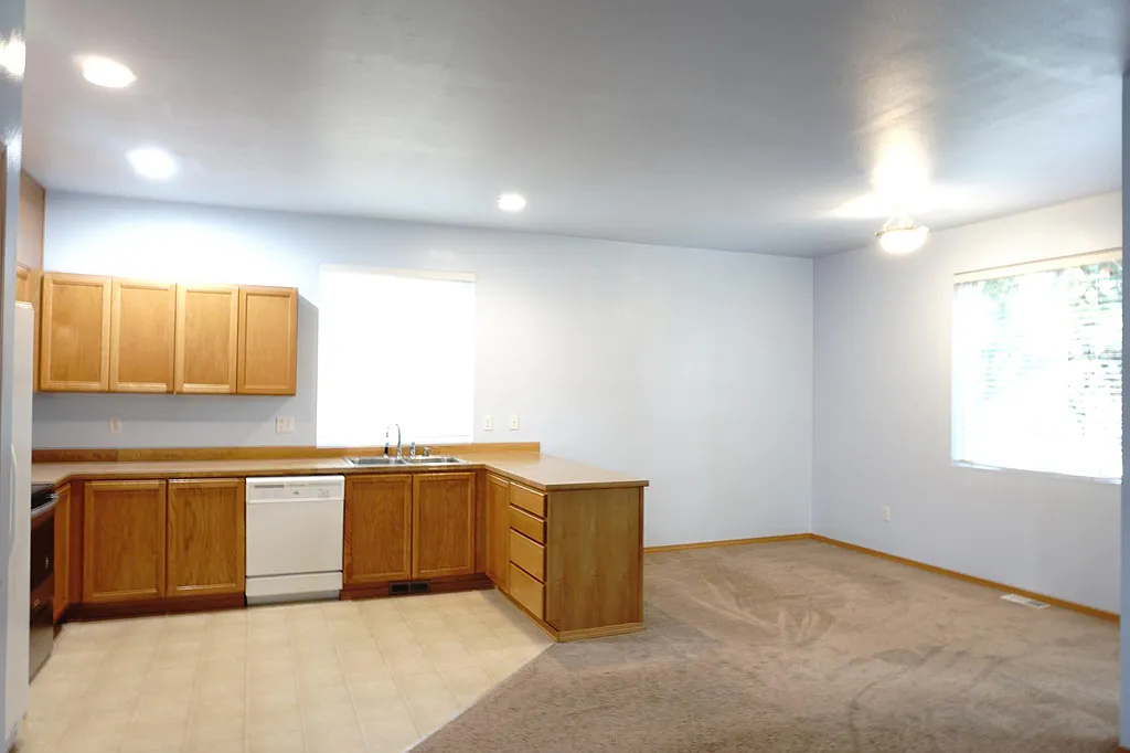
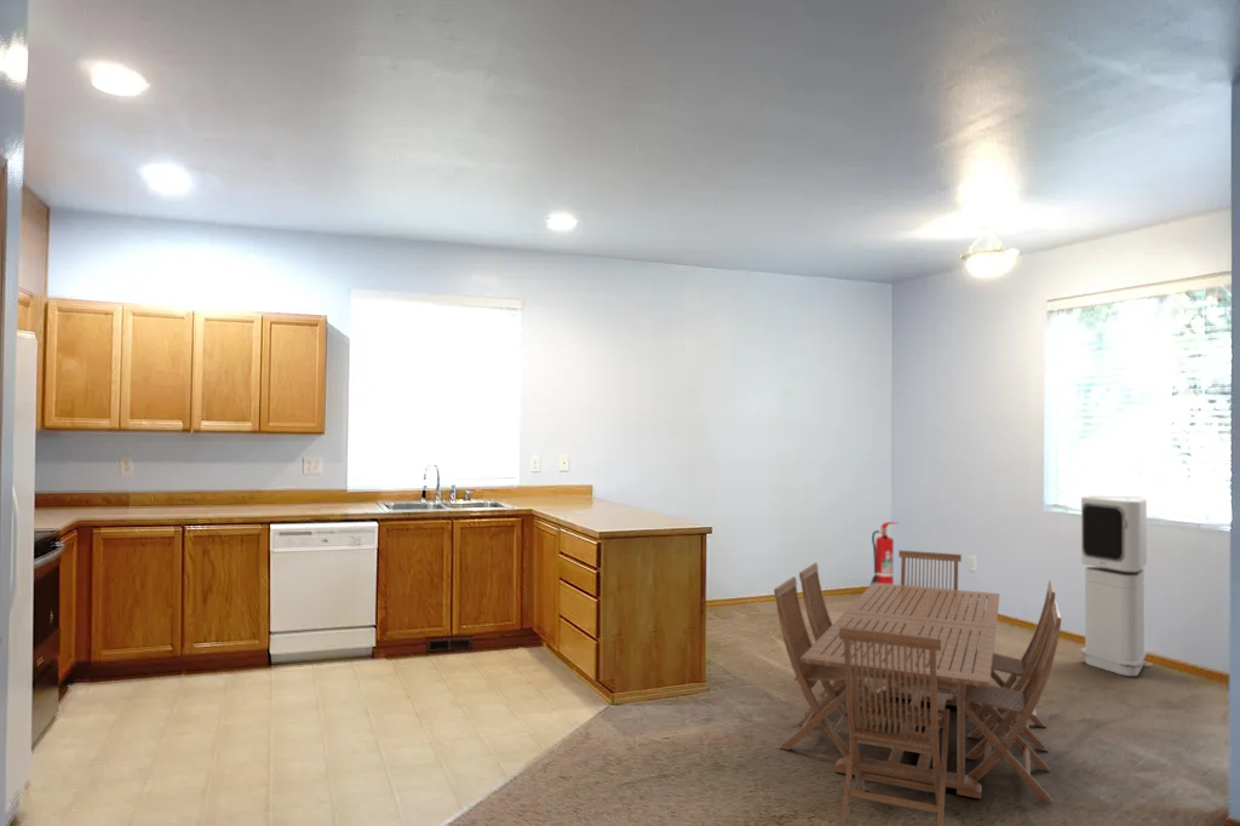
+ air purifier (1123, 581)
+ fire extinguisher (883, 558)
+ dining set (918, 659)
